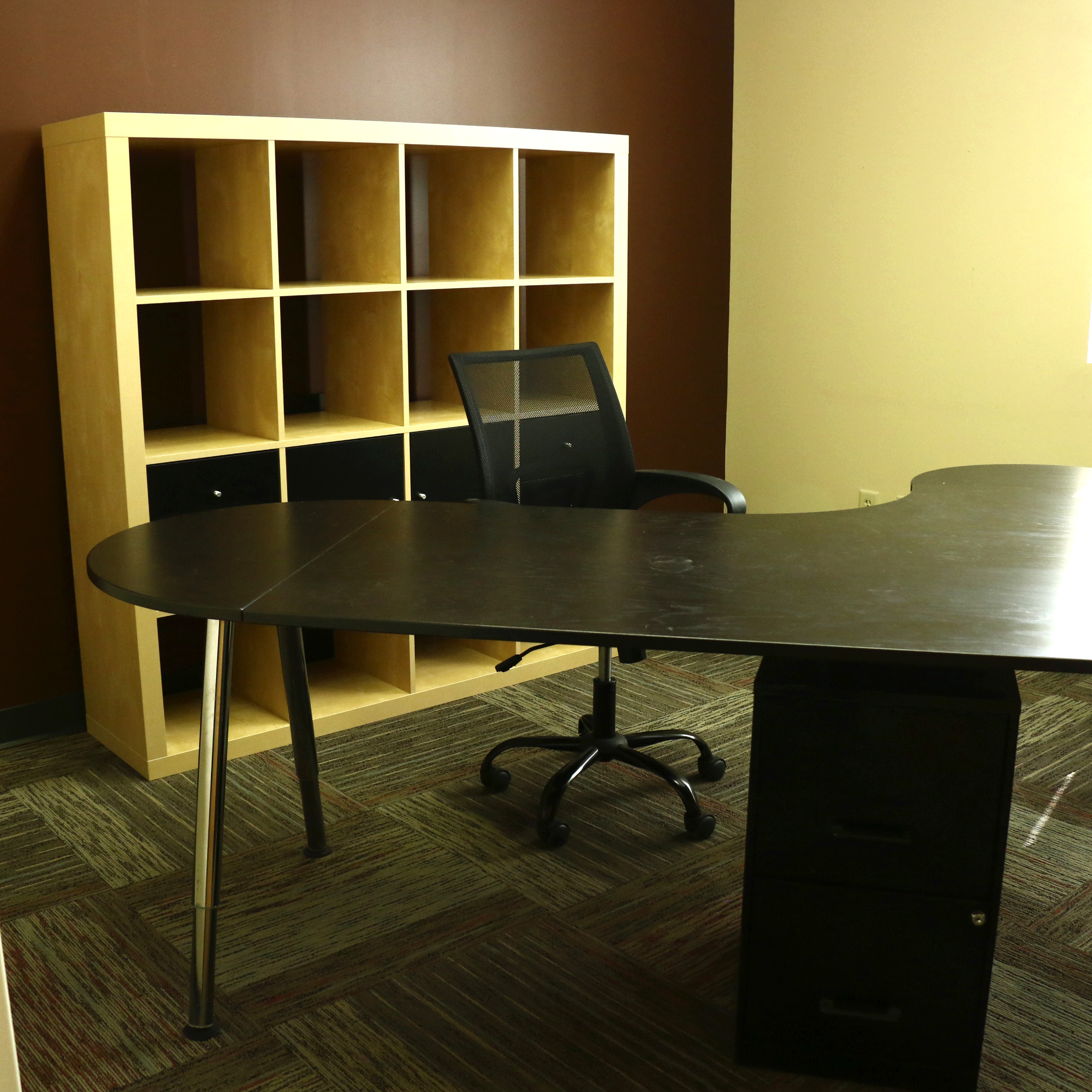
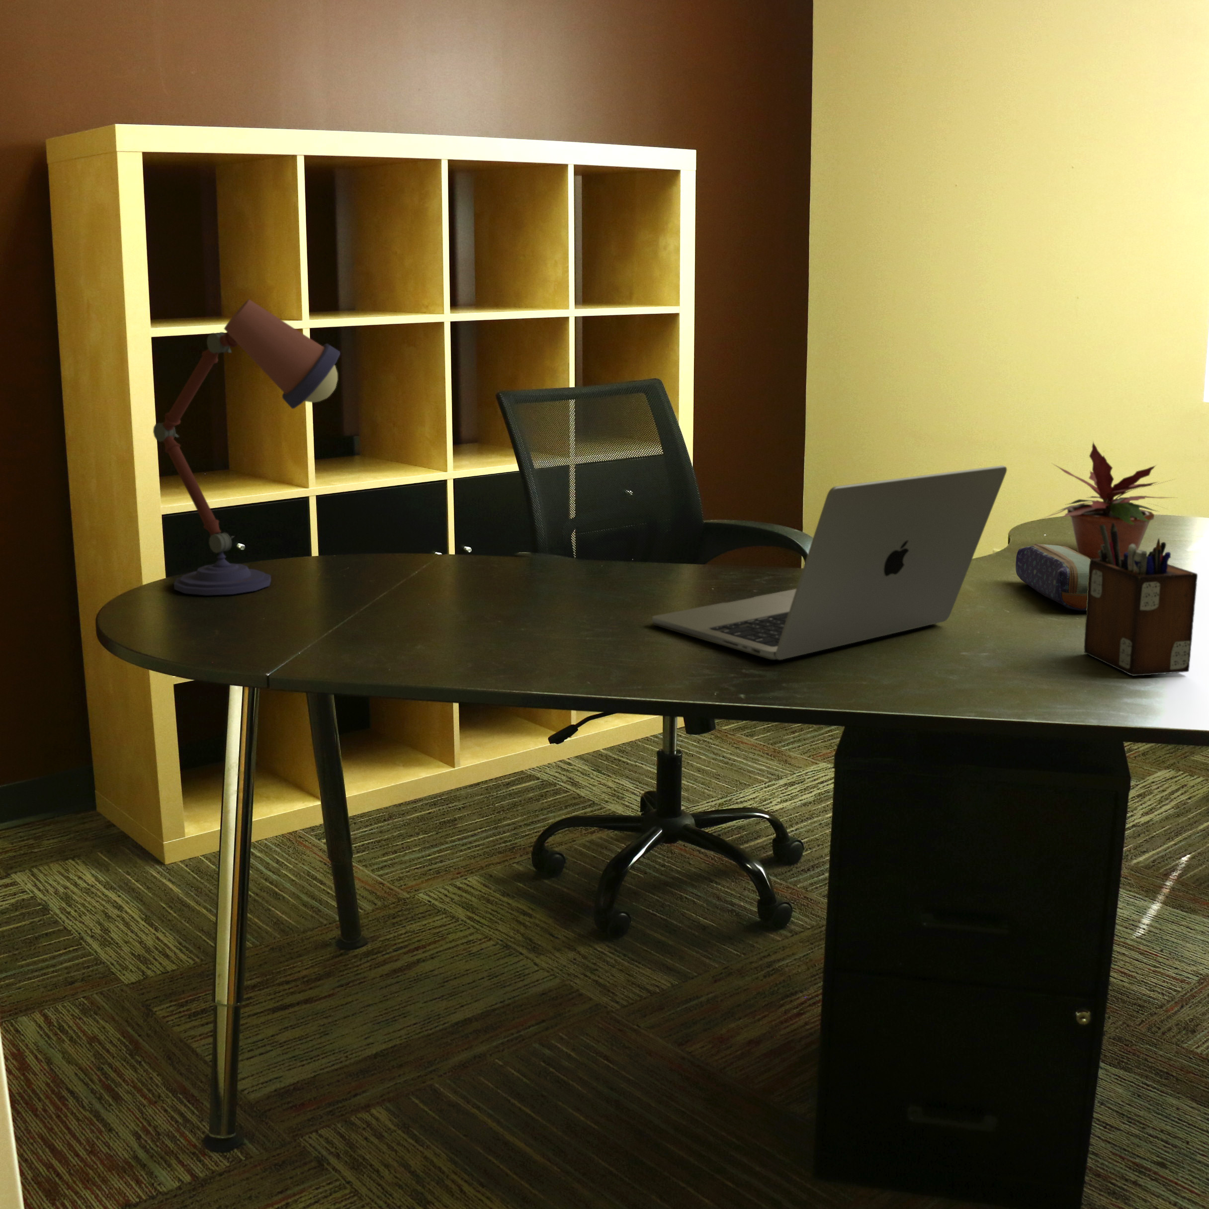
+ pencil case (1064, 574)
+ potted plant (1110, 498)
+ laptop (824, 548)
+ desk organizer (1140, 596)
+ desk lamp (288, 404)
